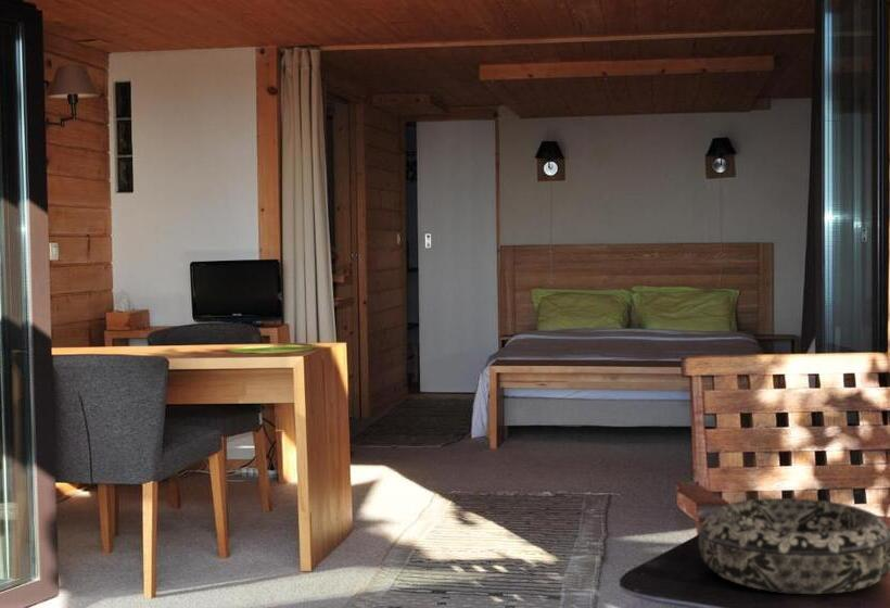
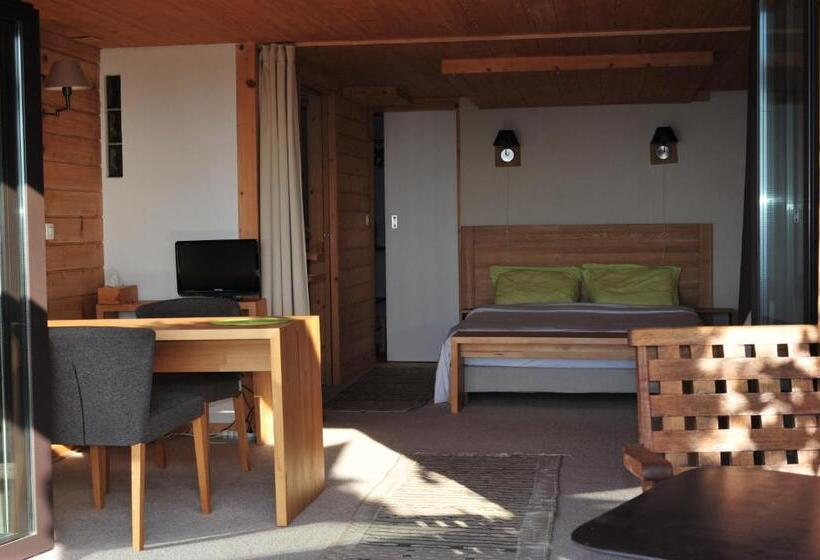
- decorative bowl (794, 544)
